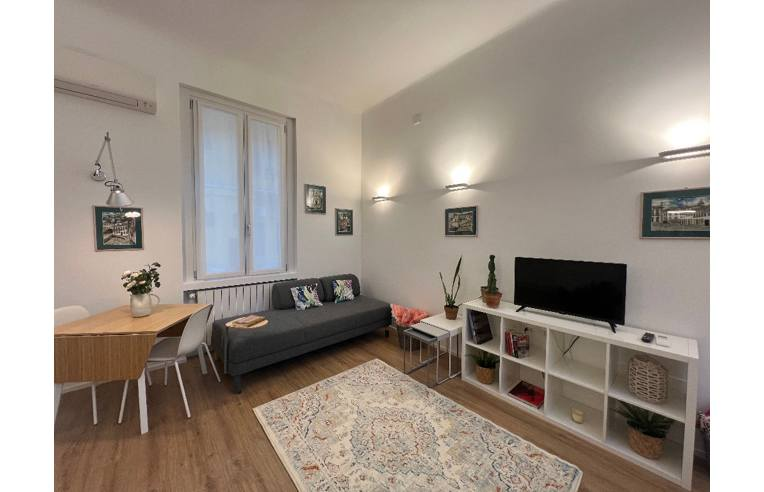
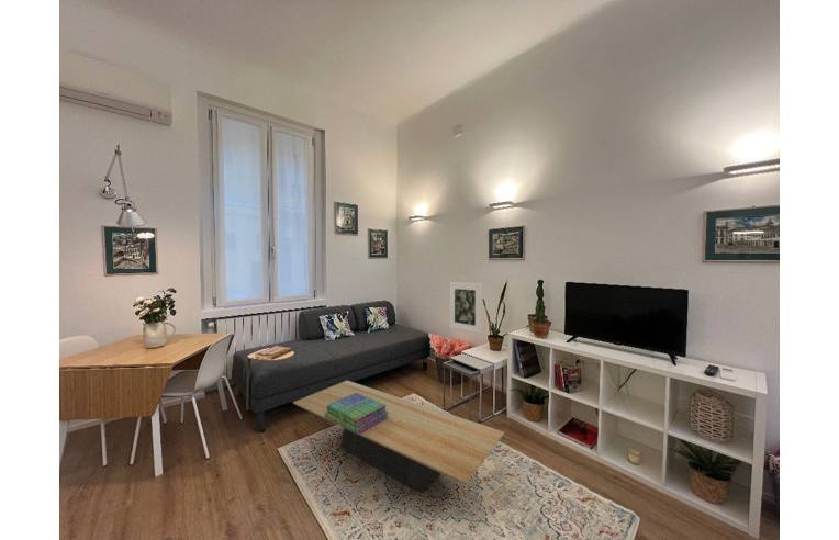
+ coffee table (388, 437)
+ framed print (465, 306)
+ stack of books (356, 410)
